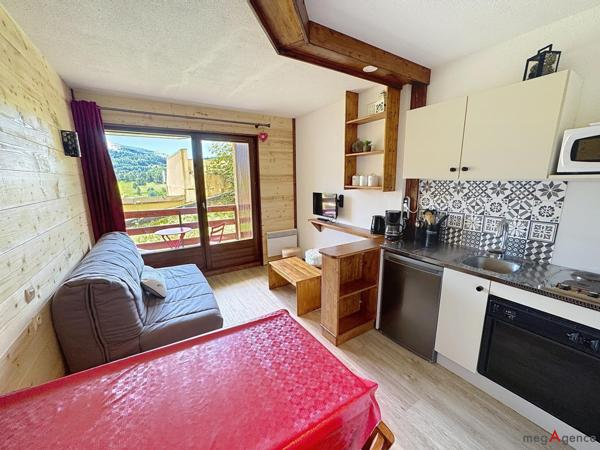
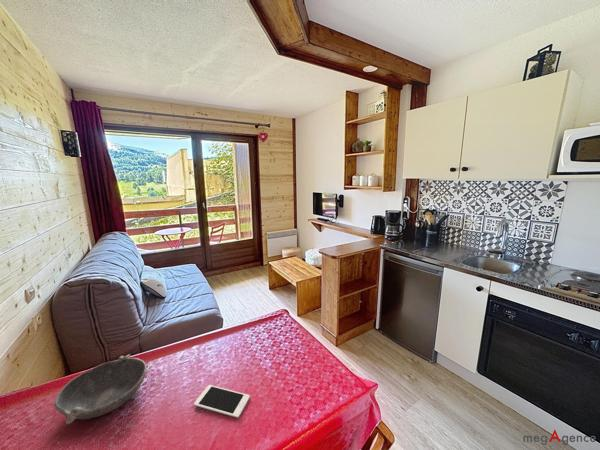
+ bowl (104, 388)
+ cell phone (222, 400)
